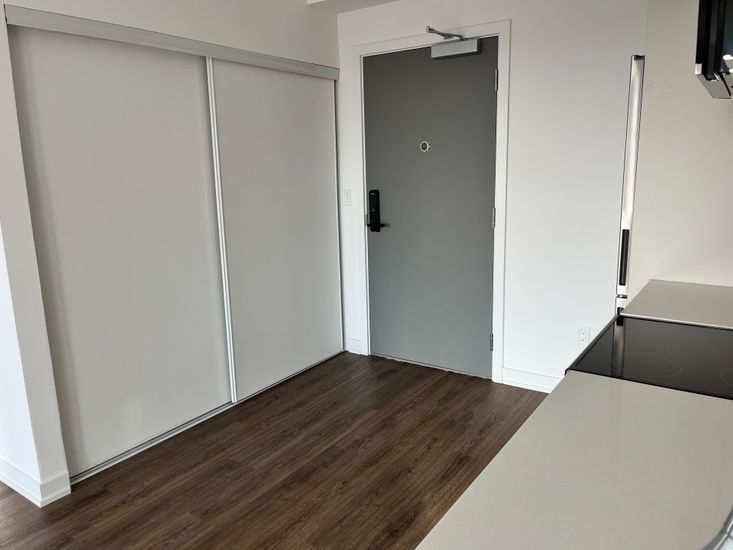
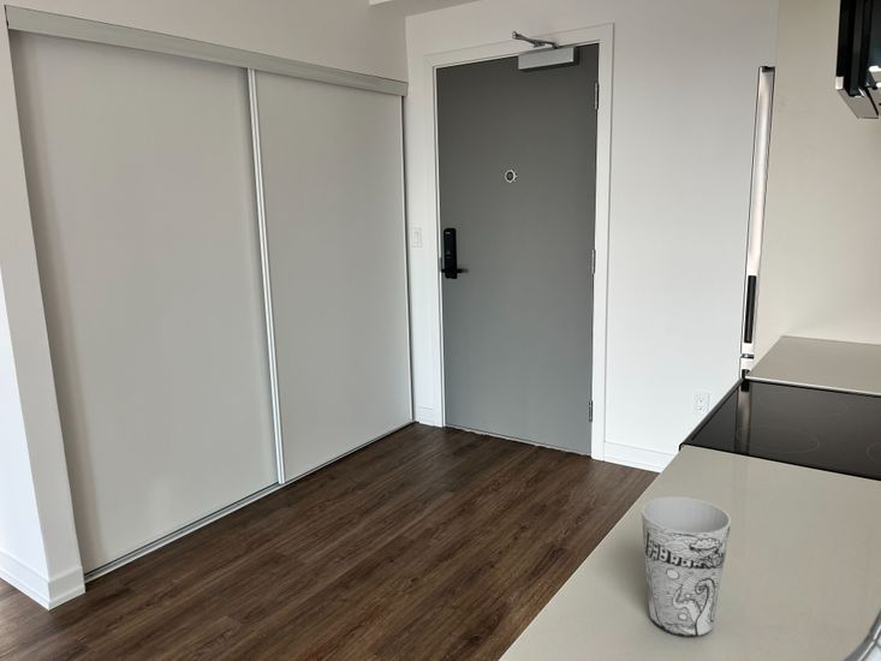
+ cup (683, 566)
